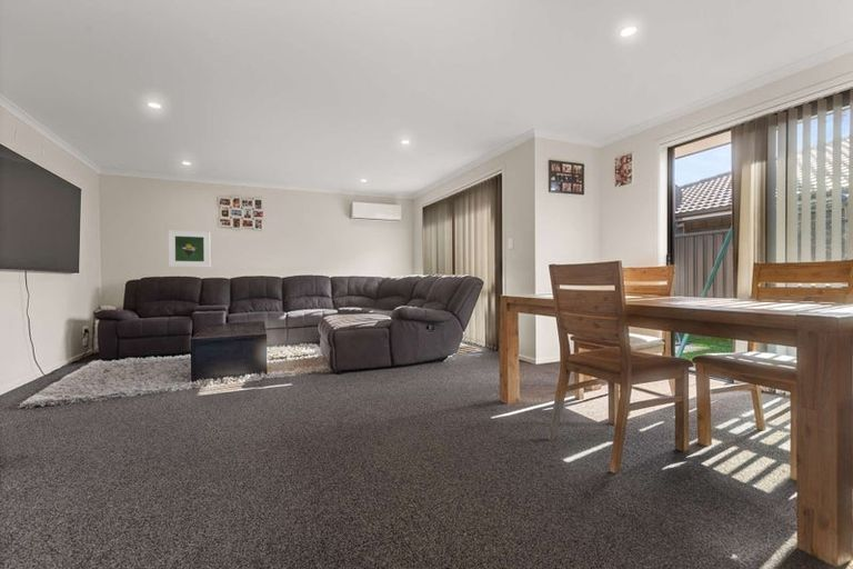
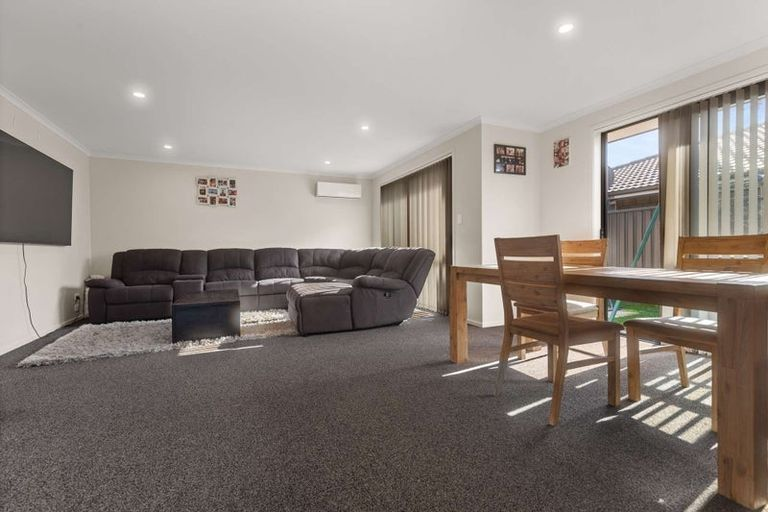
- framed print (189, 249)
